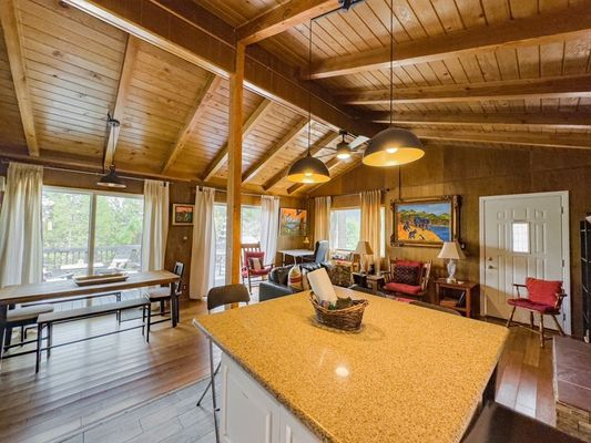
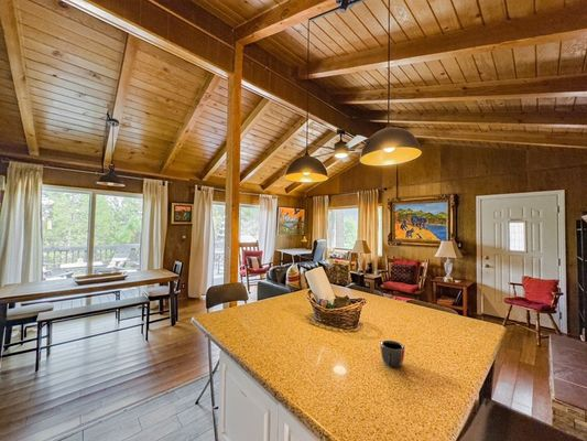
+ mug (391, 355)
